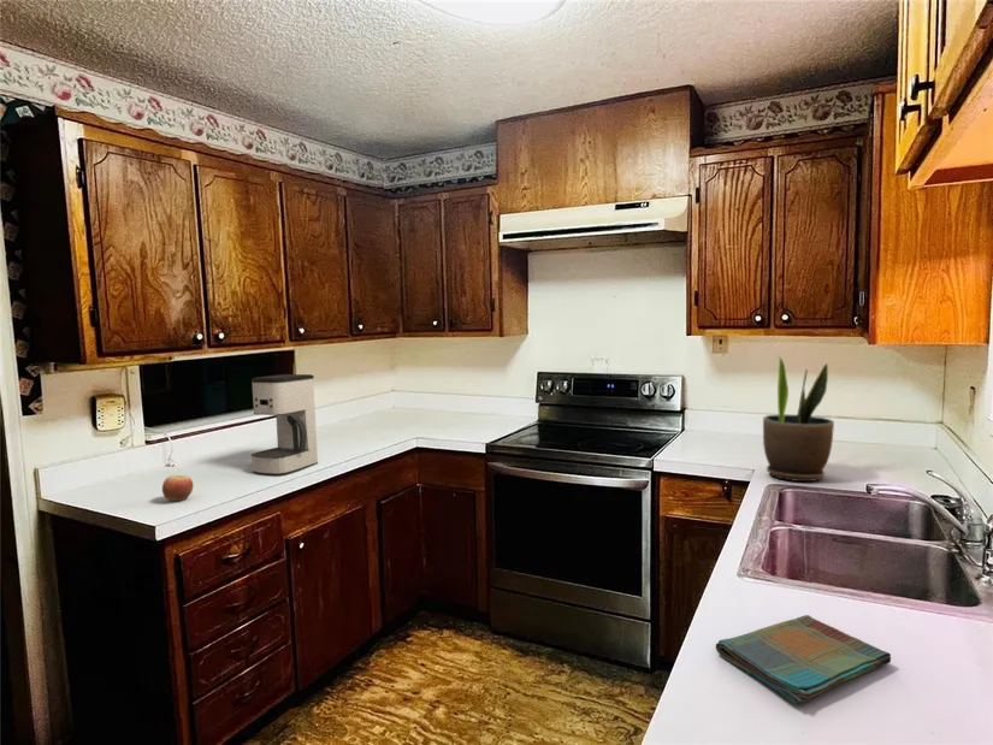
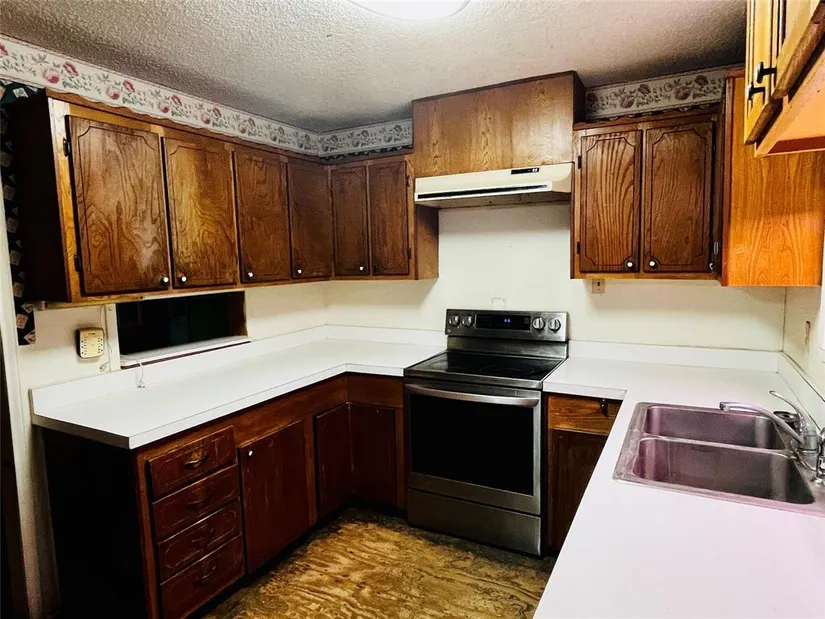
- apple (177, 486)
- coffee maker (284, 422)
- dish towel (800, 650)
- potted plant (797, 416)
